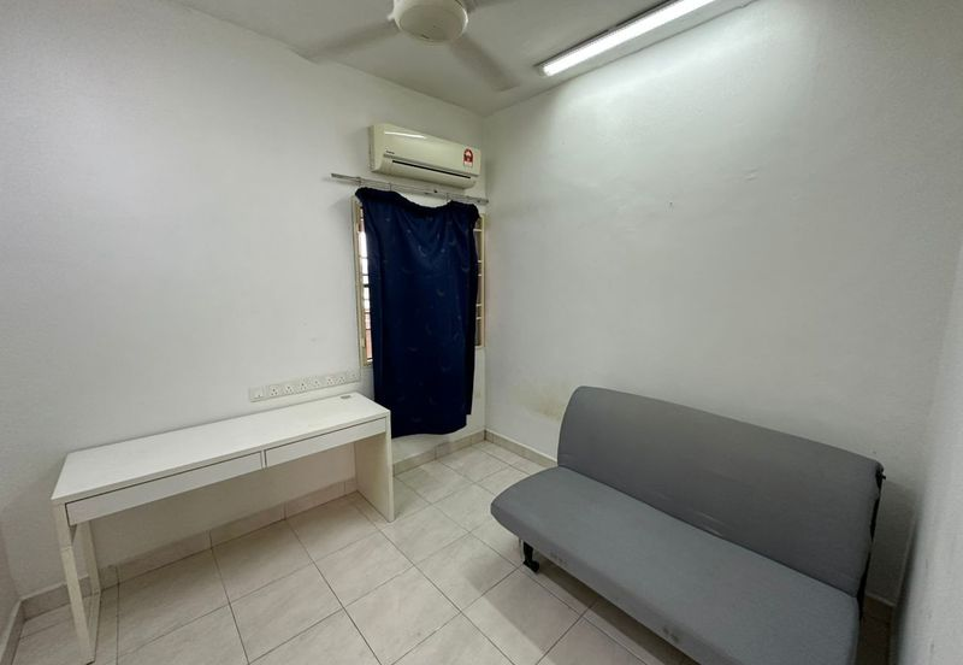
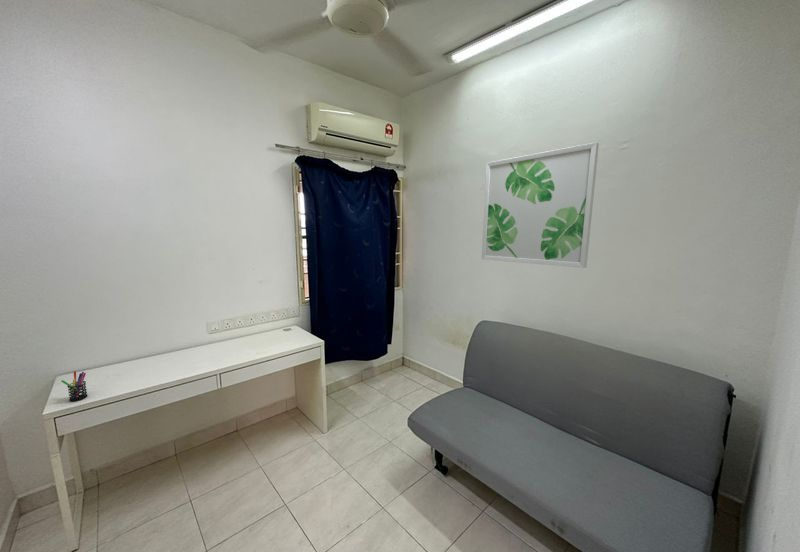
+ pen holder (74, 386)
+ wall art (531, 209)
